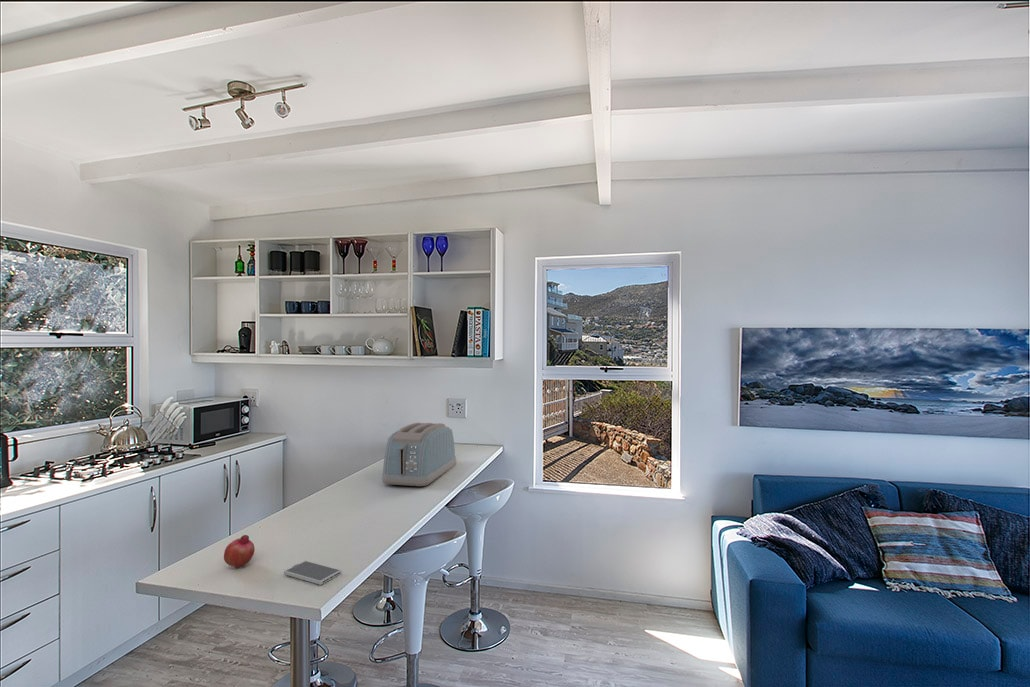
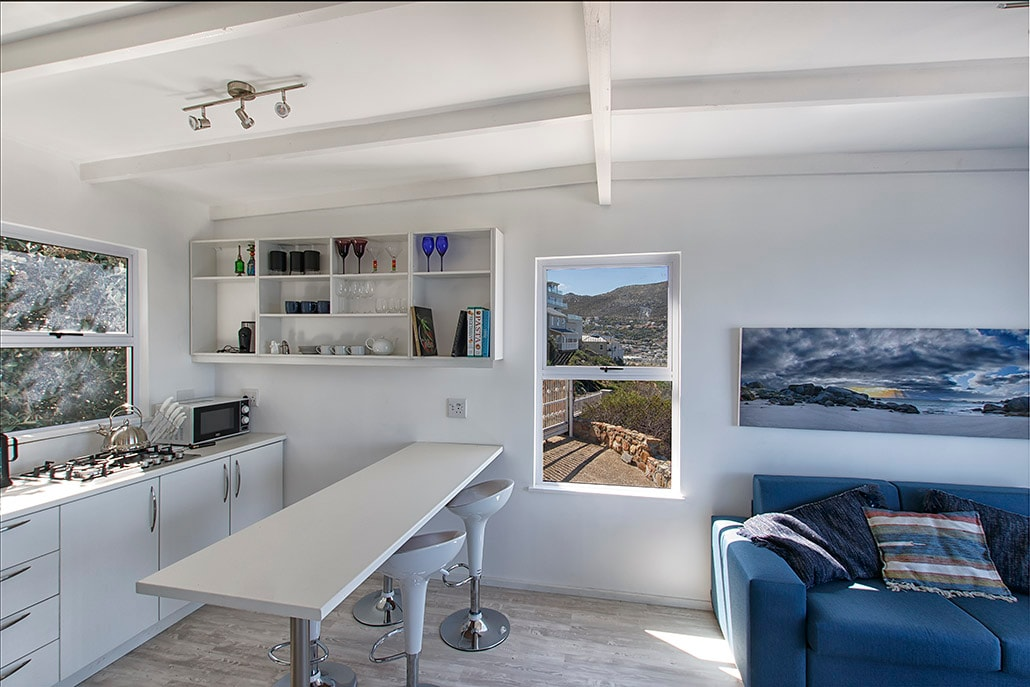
- smartphone (312, 572)
- toaster (420, 450)
- fruit (239, 550)
